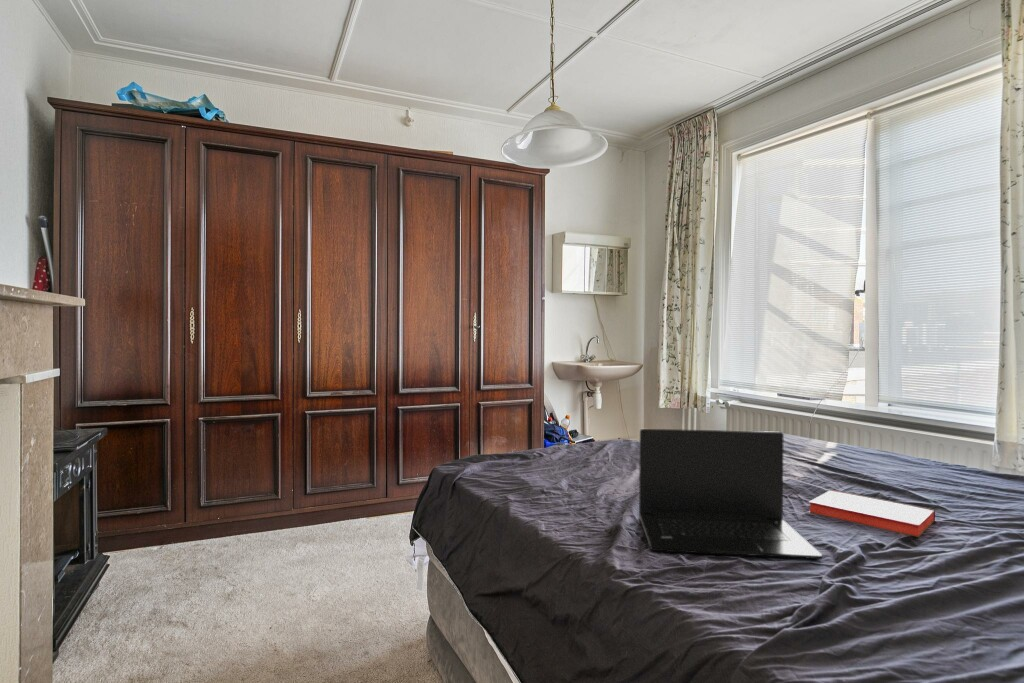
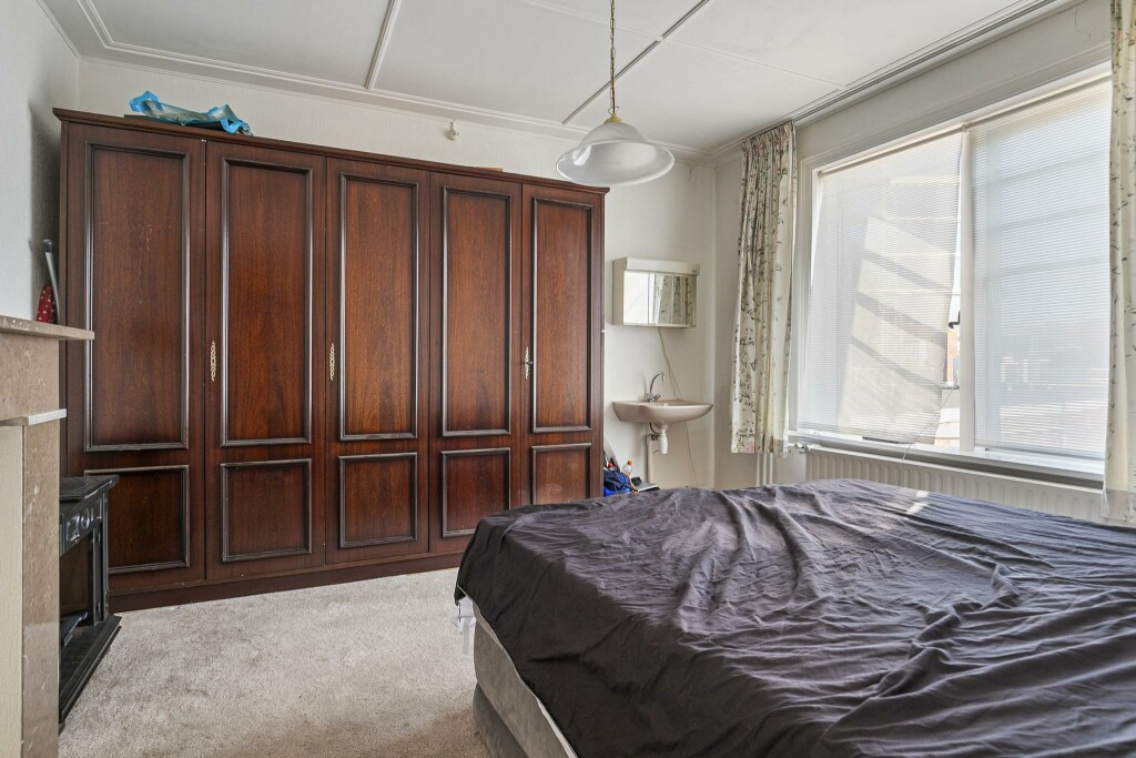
- hardback book (870, 511)
- laptop (721, 487)
